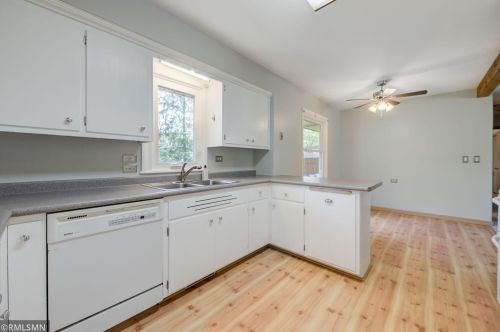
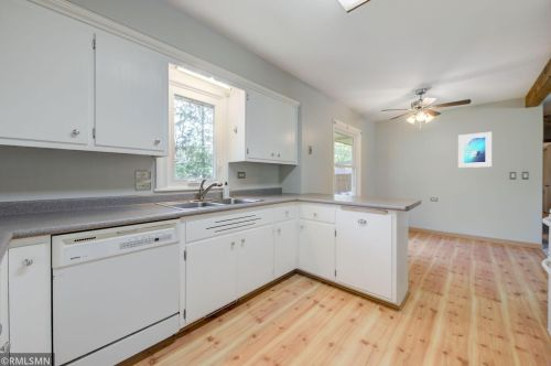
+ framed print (474, 150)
